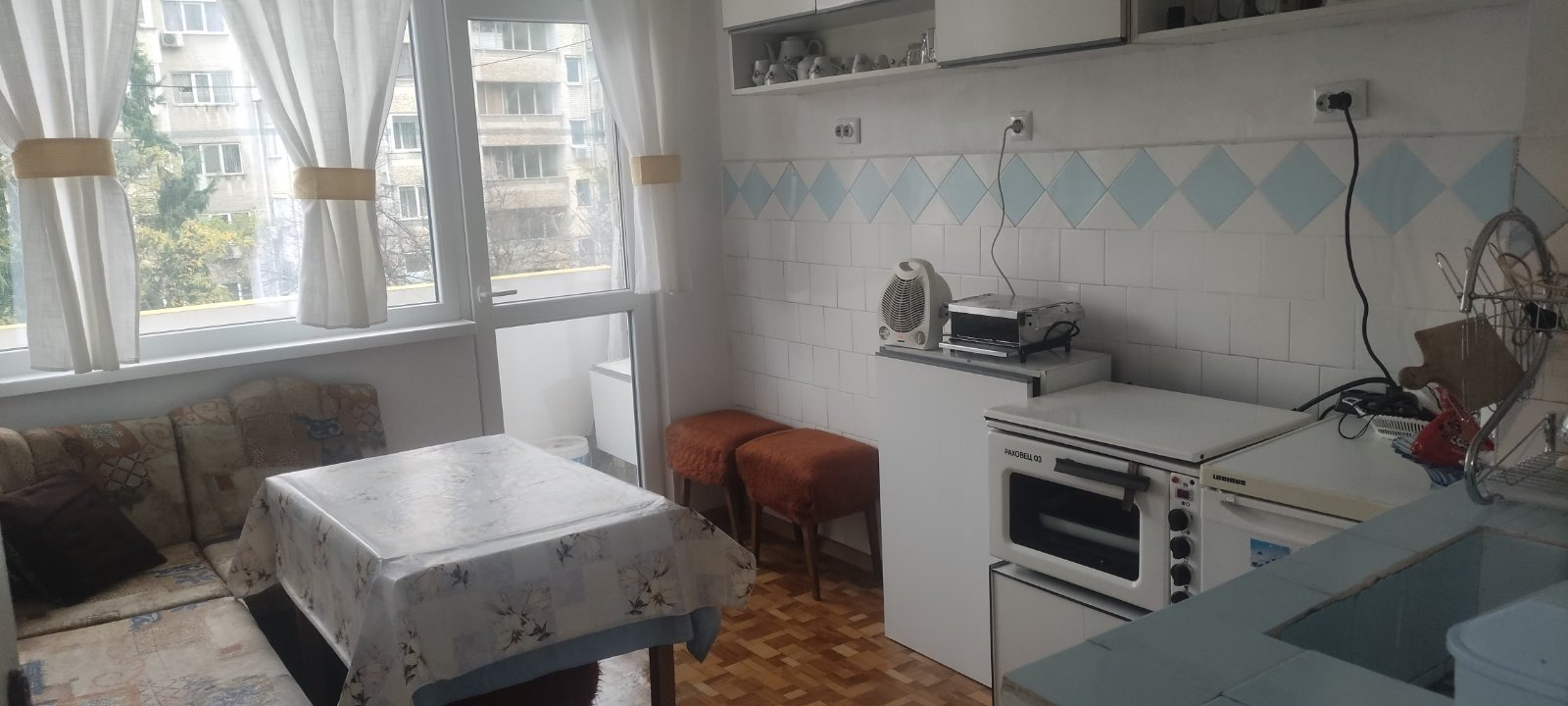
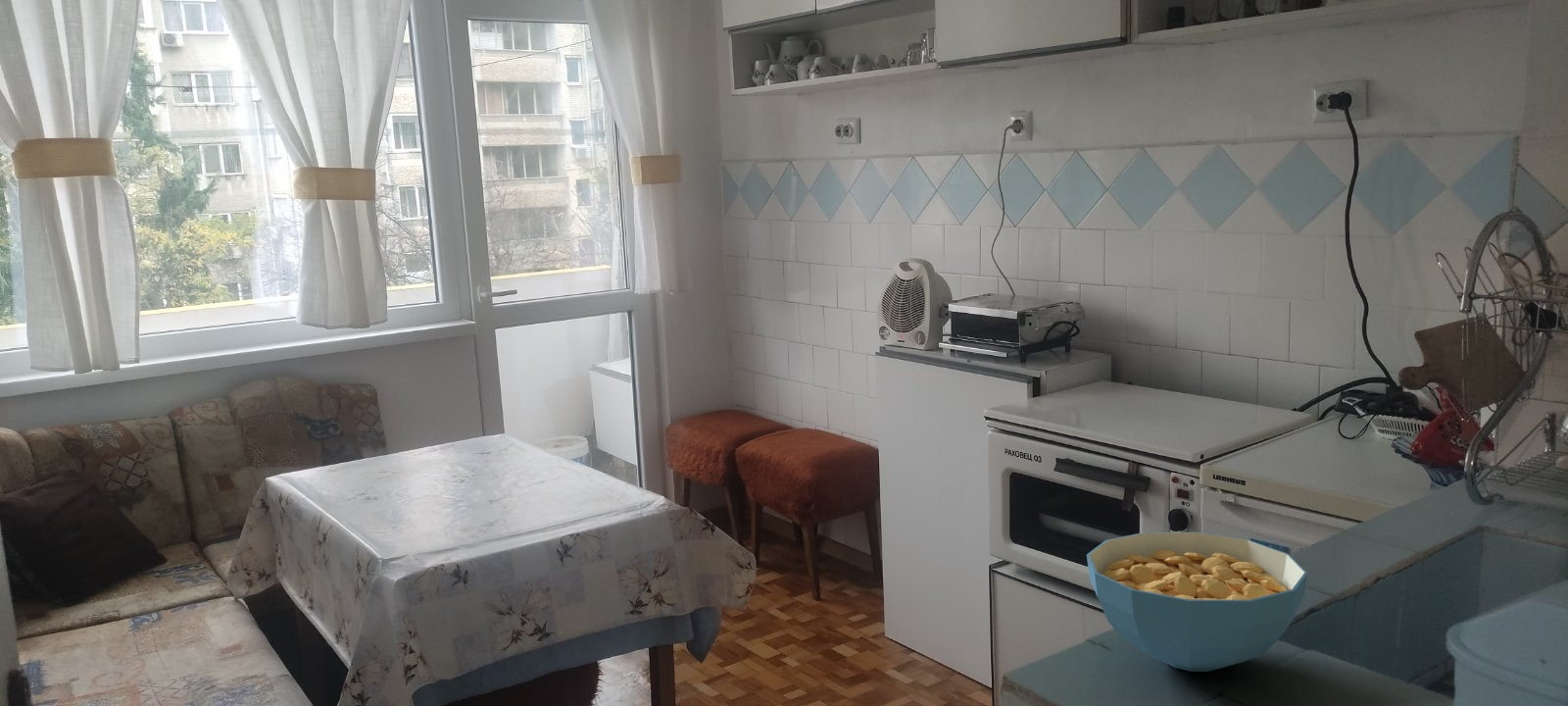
+ cereal bowl (1192, 611)
